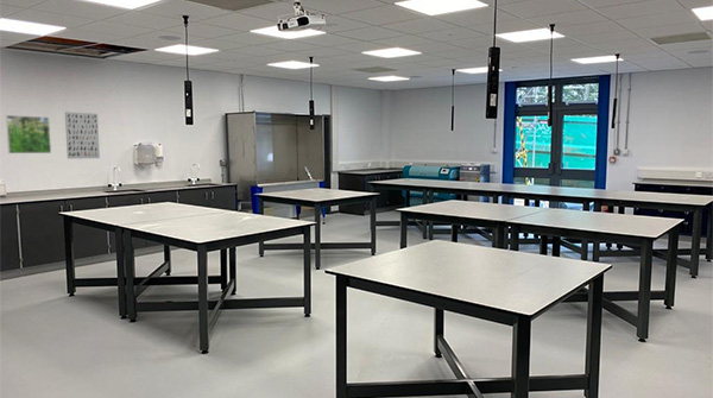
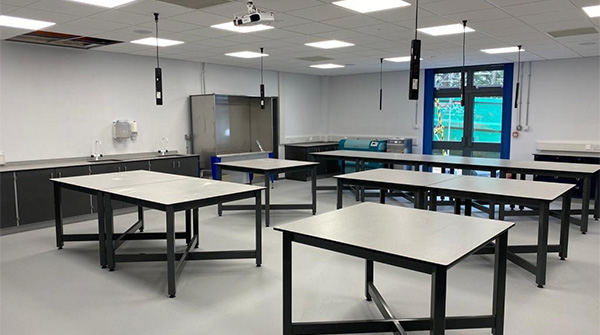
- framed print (29, 134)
- wall art (82, 135)
